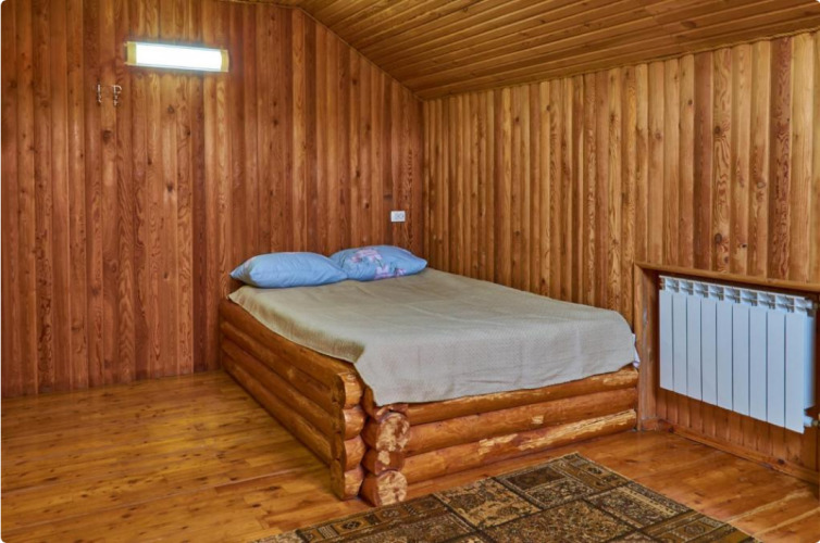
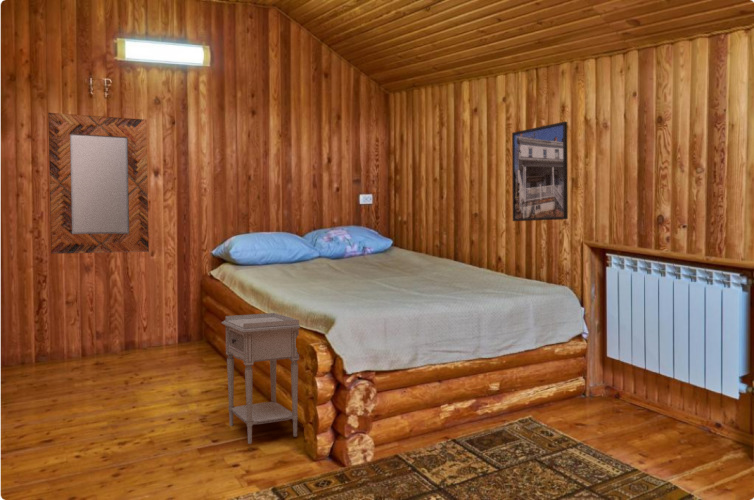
+ home mirror (100, 184)
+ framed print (538, 173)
+ nightstand (270, 374)
